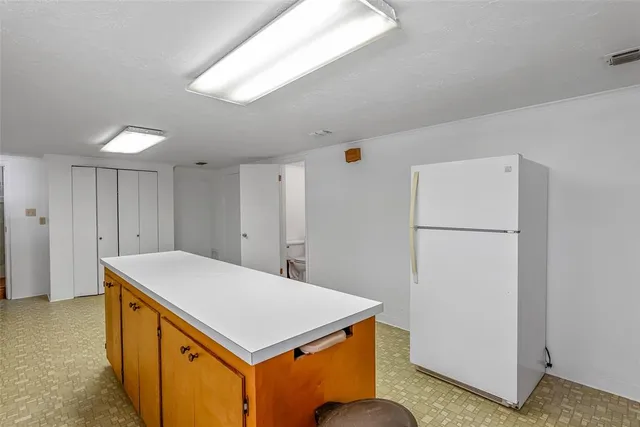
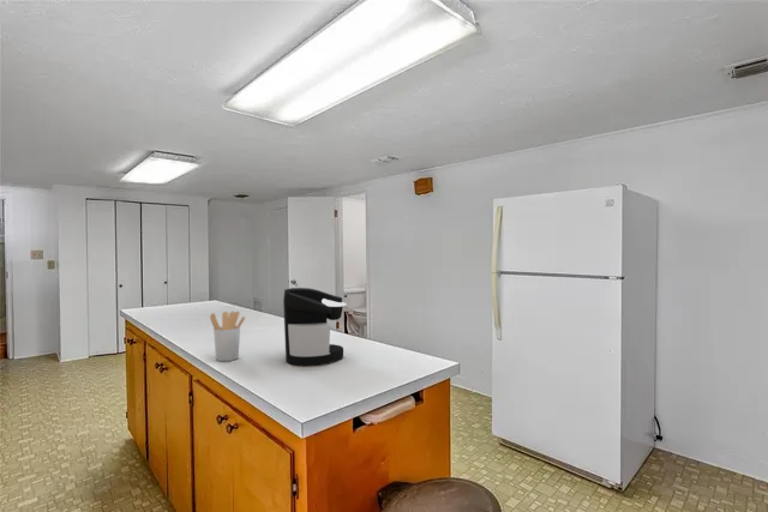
+ coffee maker (316, 323)
+ utensil holder (228, 333)
